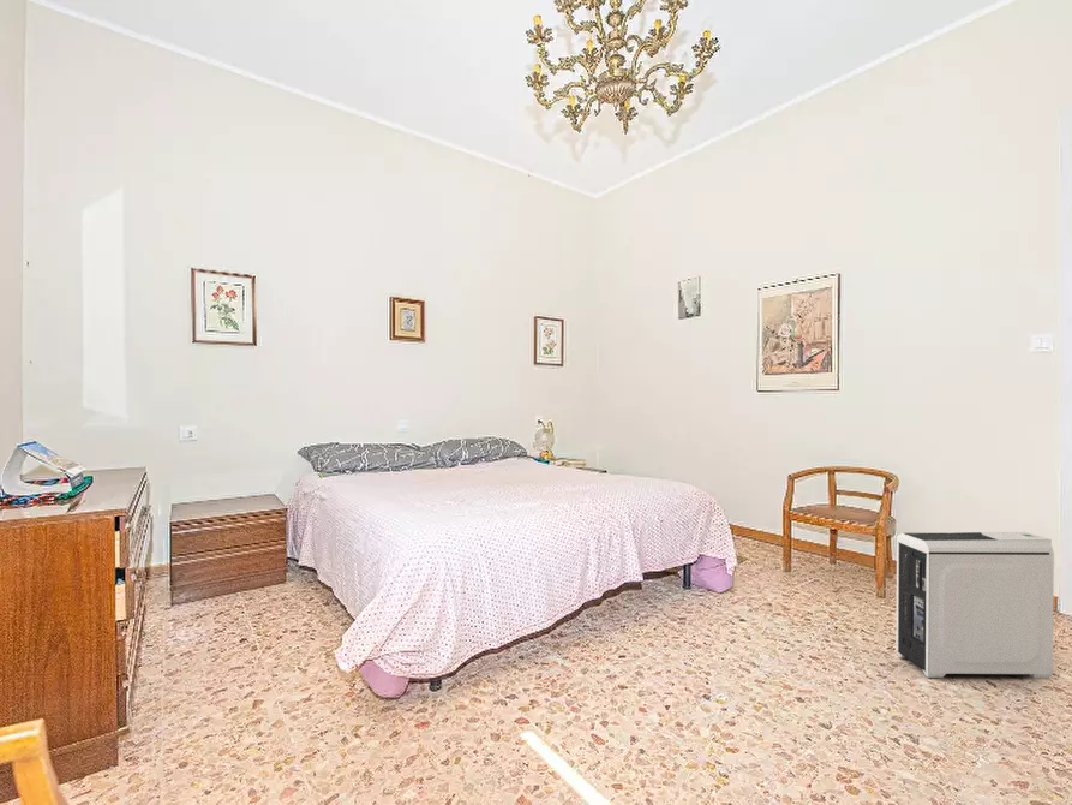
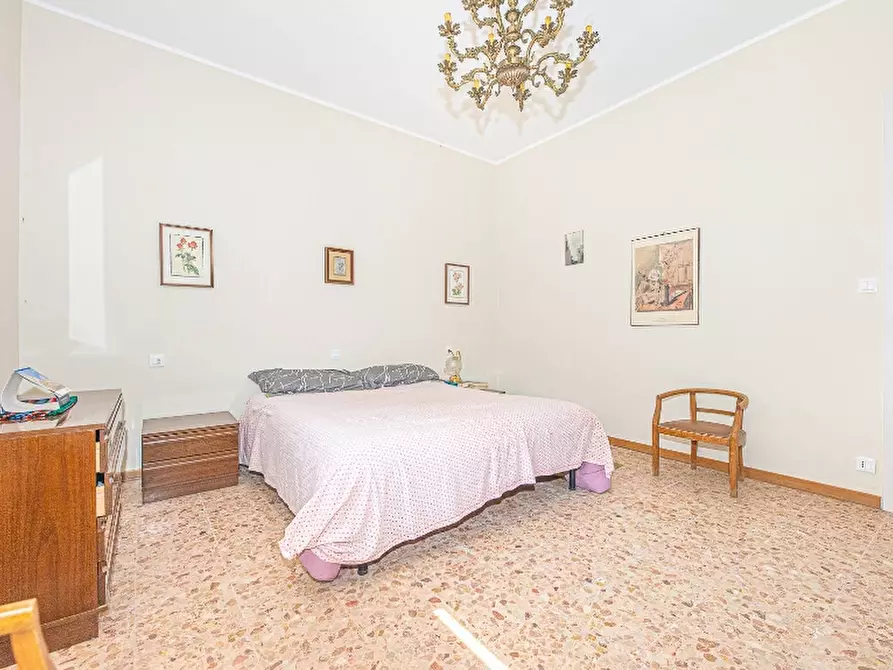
- air purifier (970, 601)
